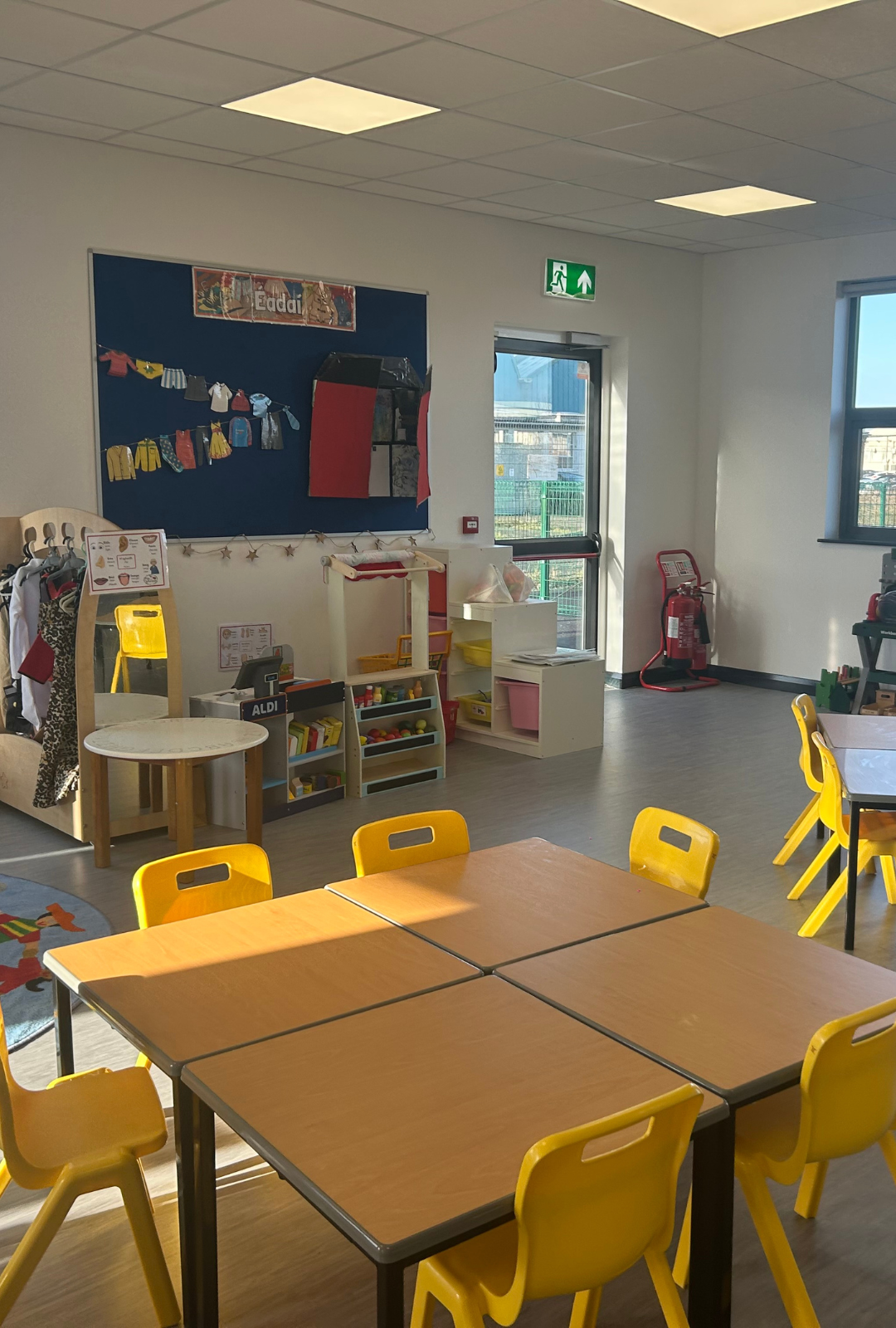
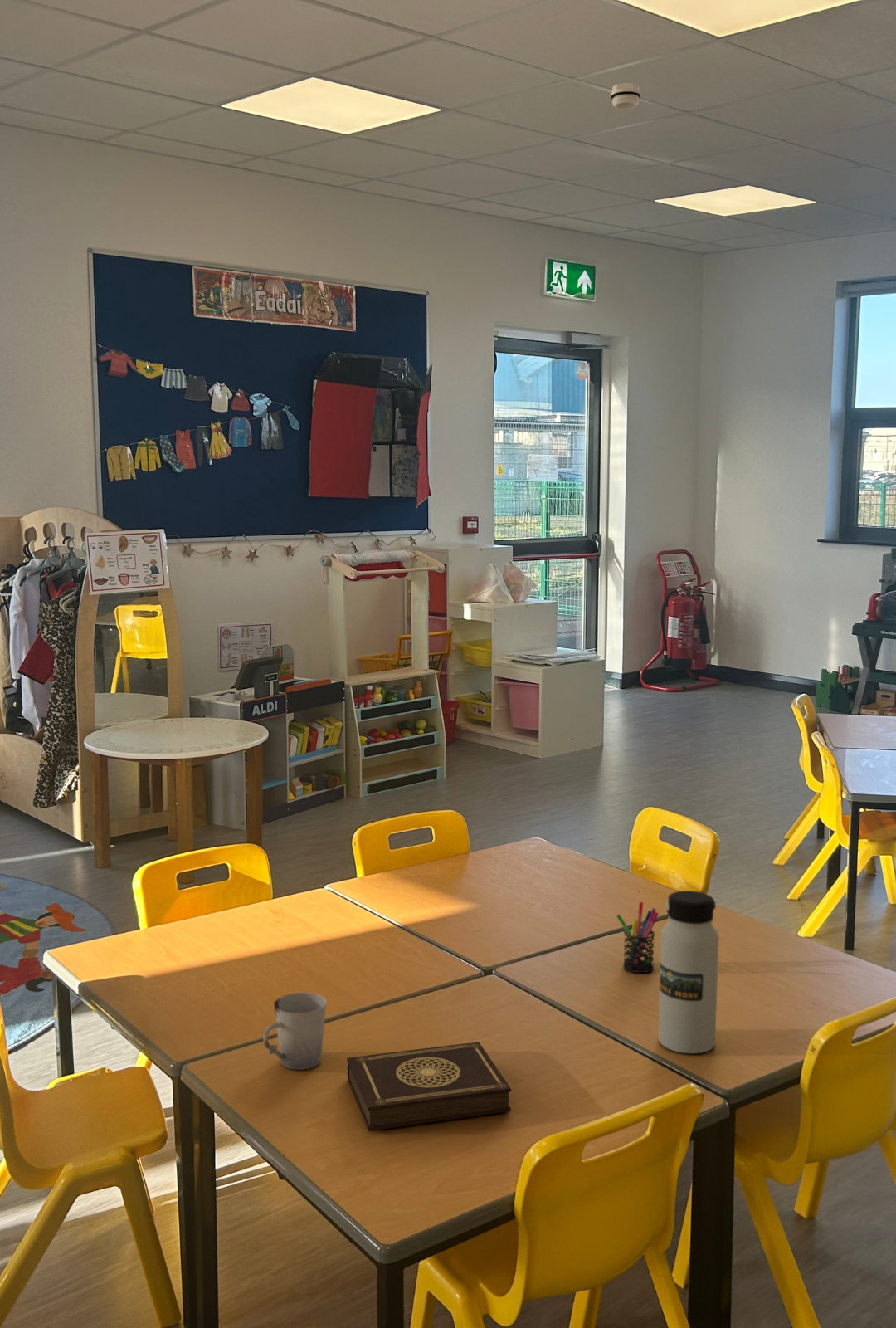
+ book (426, 1083)
+ smoke detector (626, 96)
+ water bottle (689, 969)
+ pen holder (635, 935)
+ cup (292, 1034)
